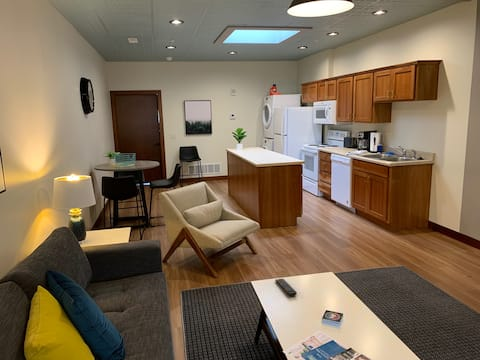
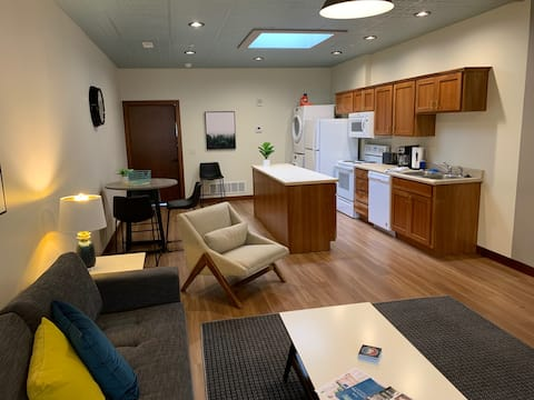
- remote control (285, 286)
